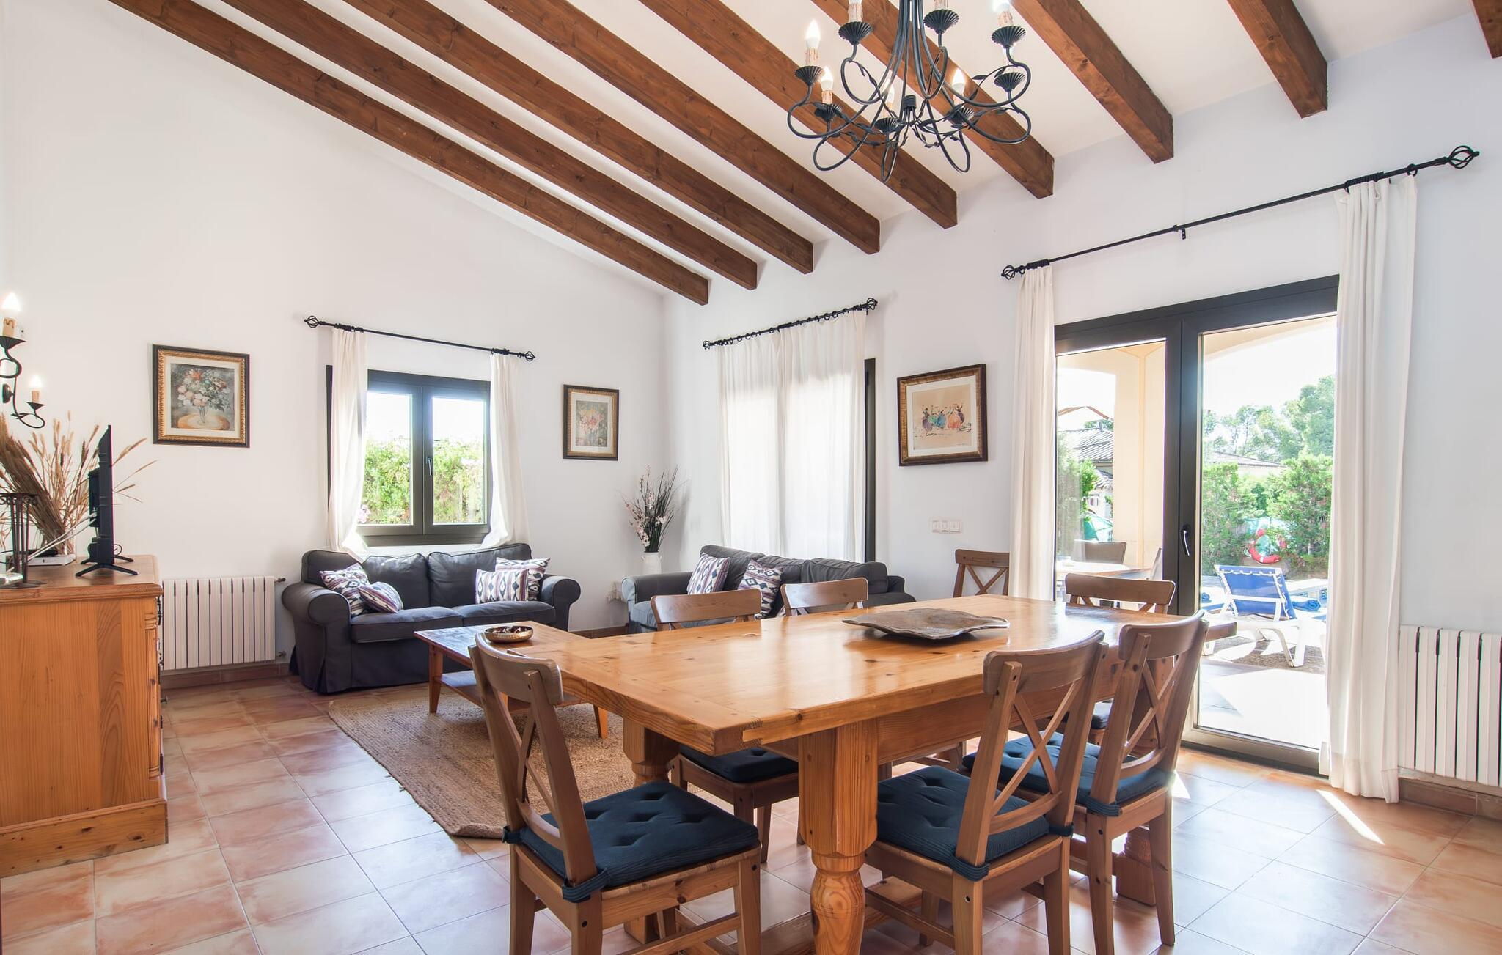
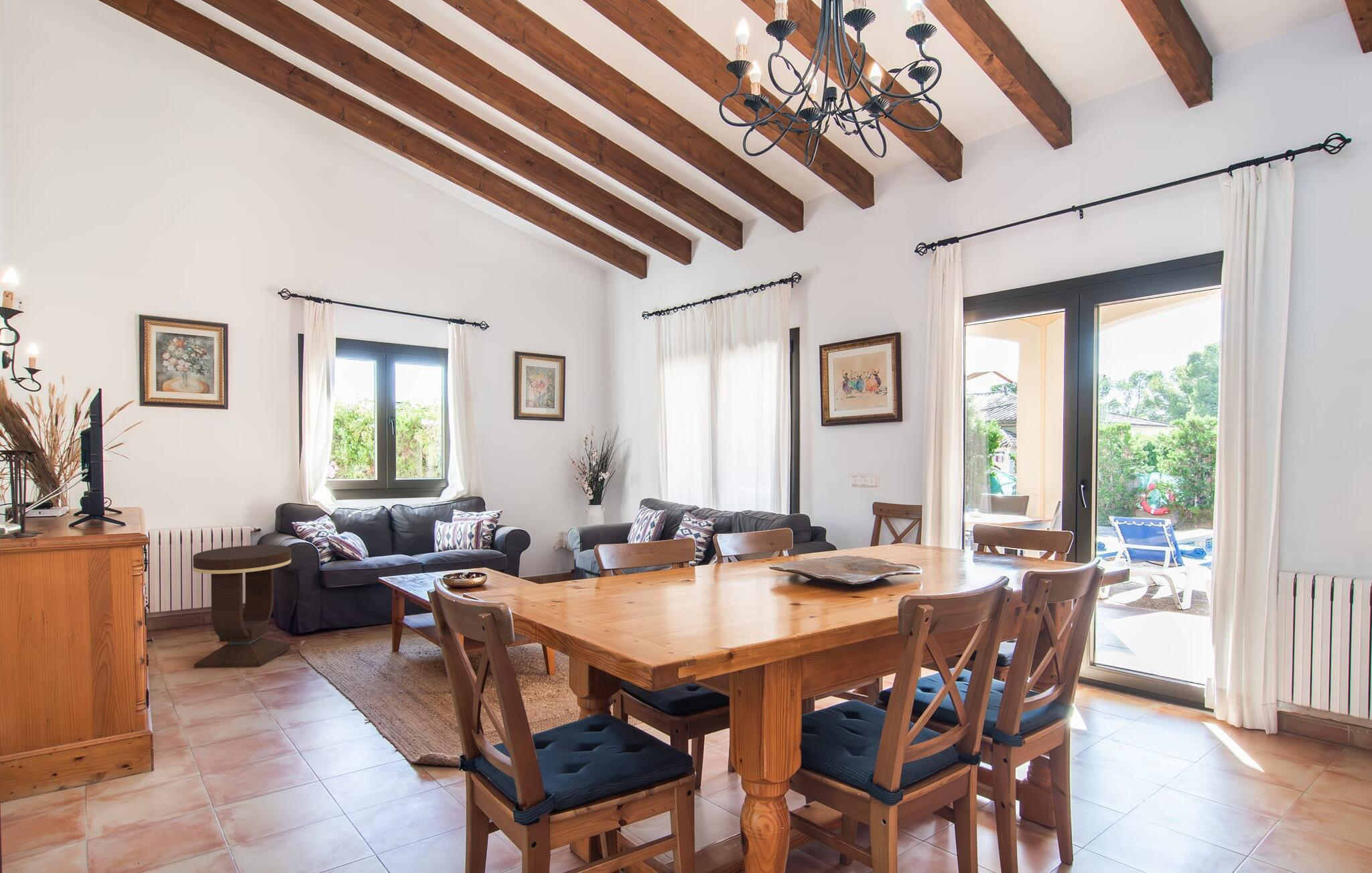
+ side table (245, 605)
